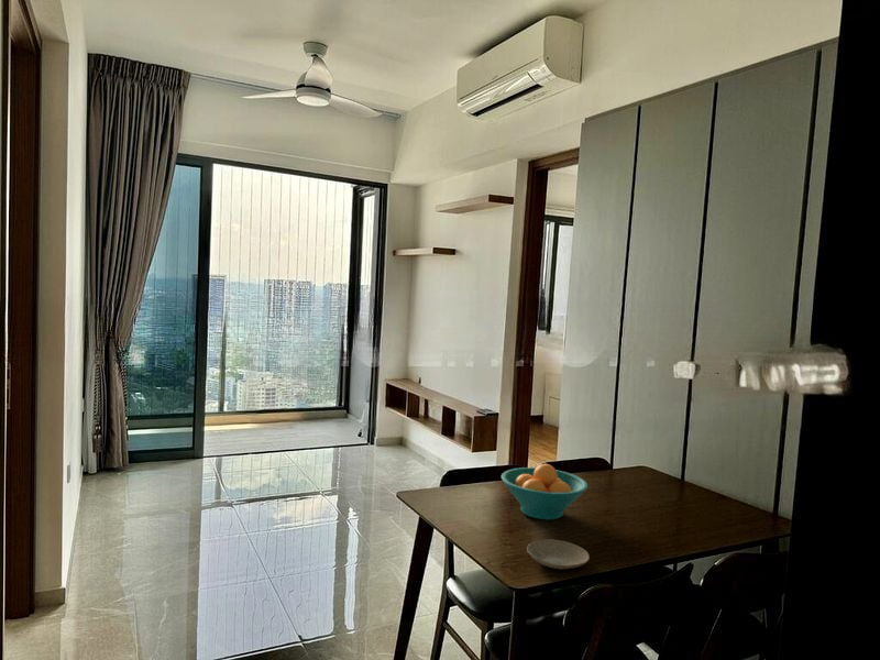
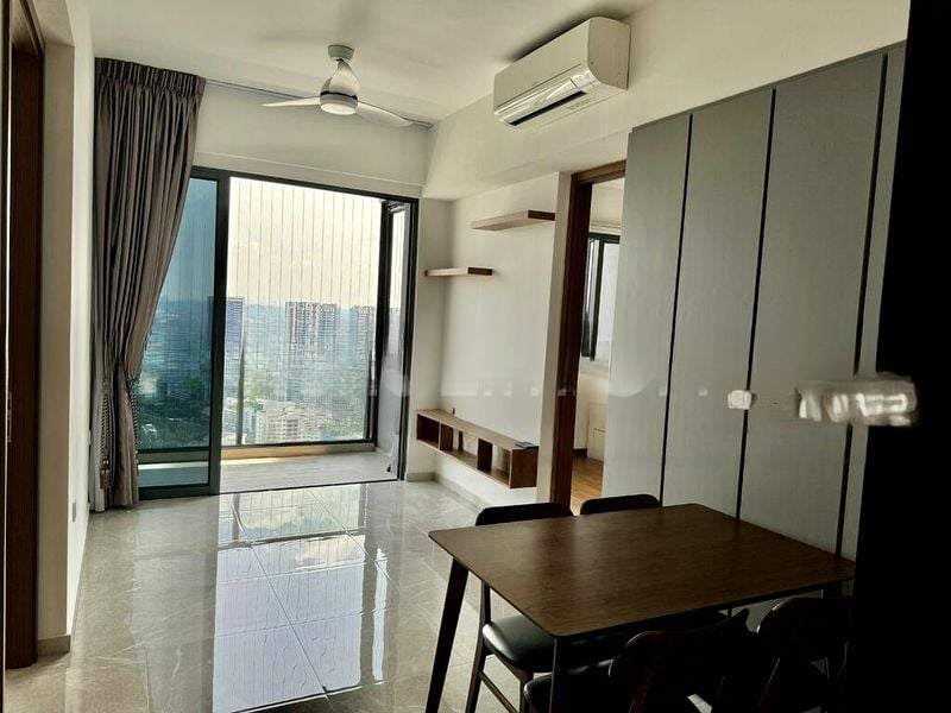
- fruit bowl (543, 488)
- plate (557, 556)
